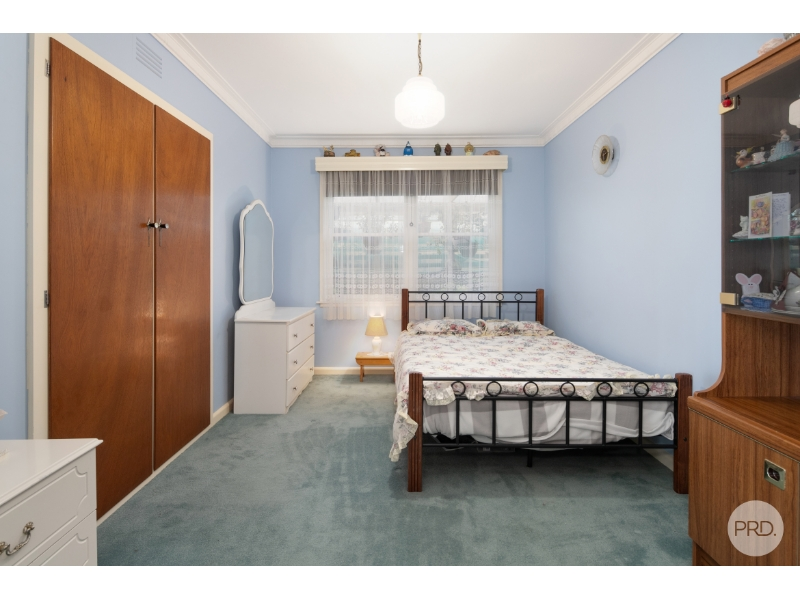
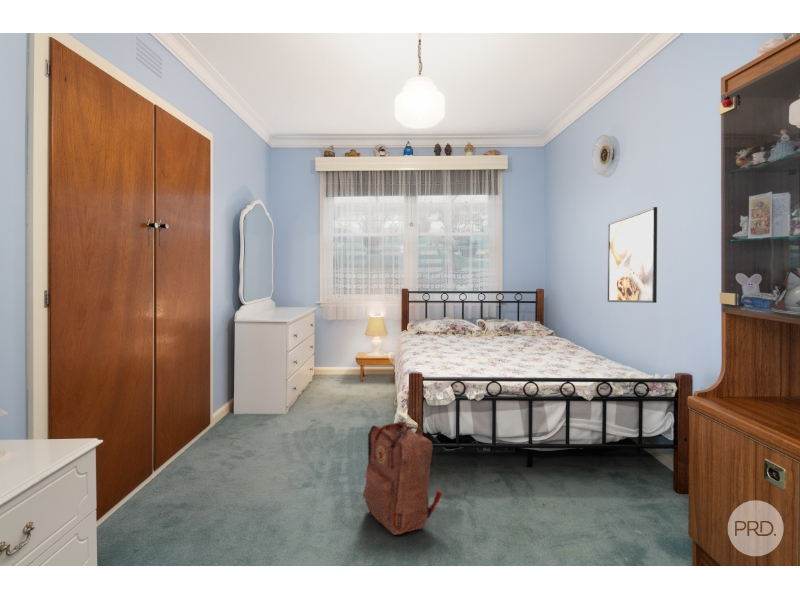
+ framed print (629, 259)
+ backpack (399, 468)
